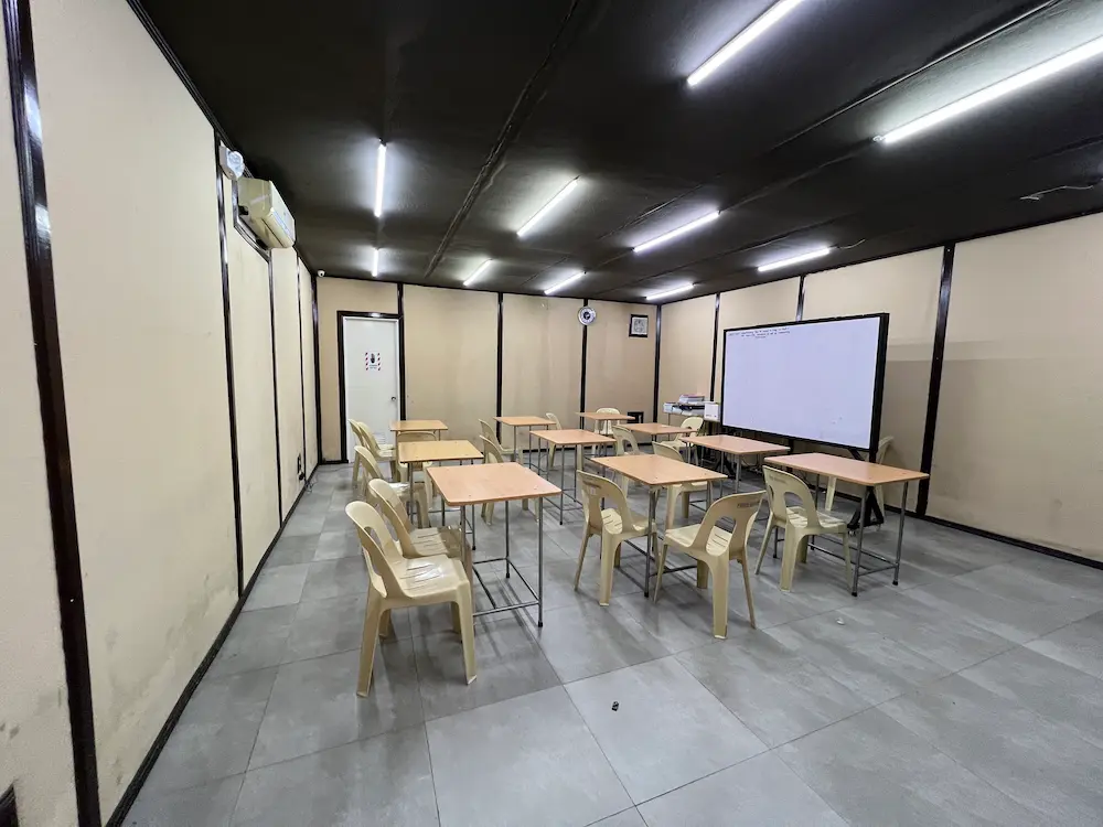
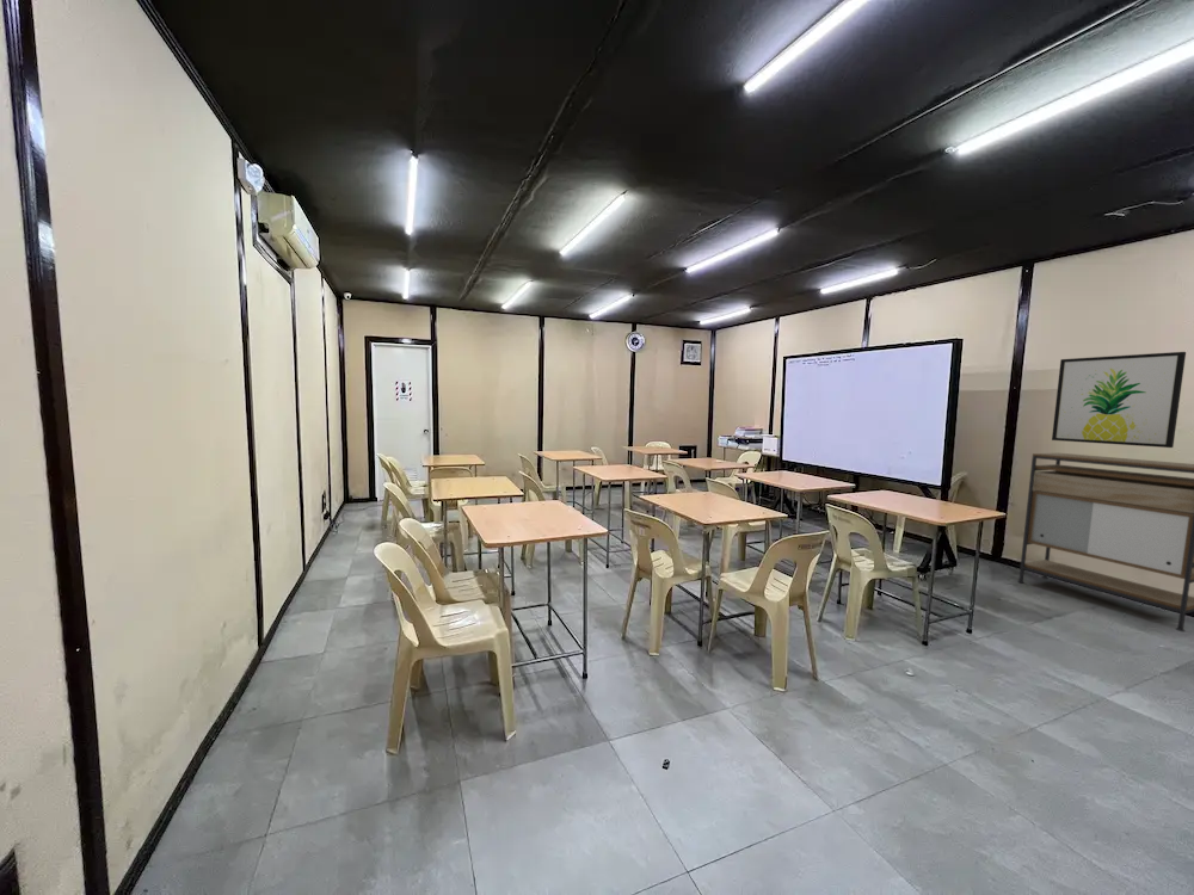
+ wall art (1112, 400)
+ shelving unit (1112, 531)
